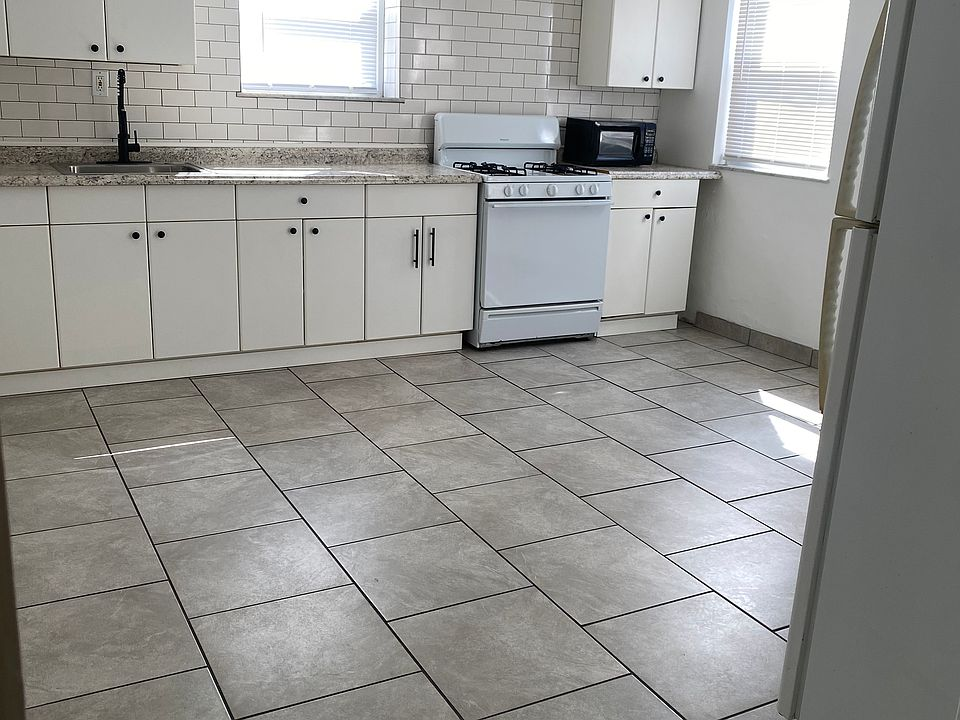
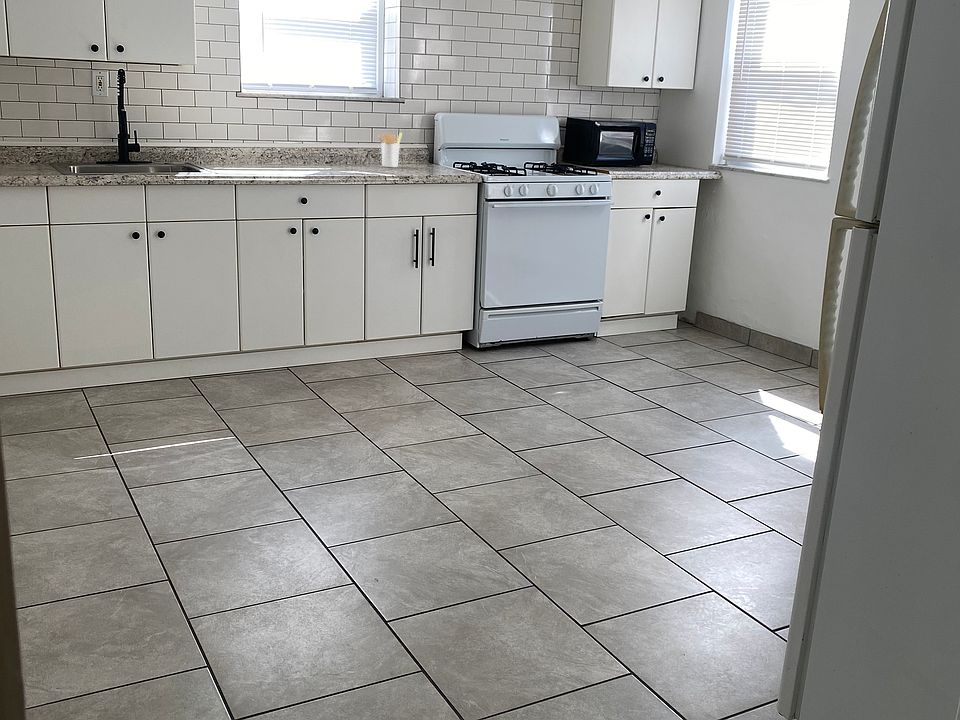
+ utensil holder (389, 149)
